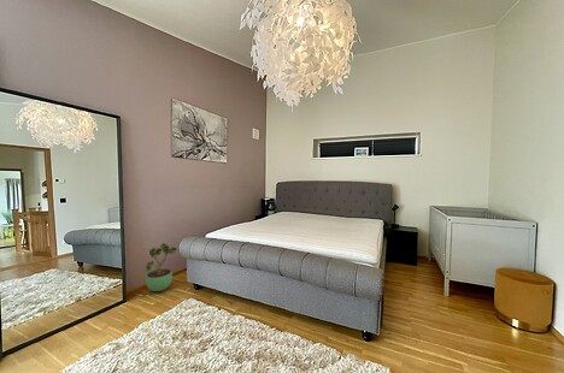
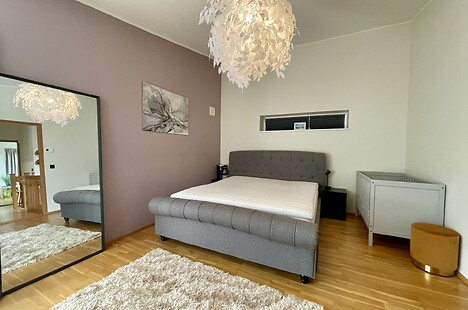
- potted plant (160, 266)
